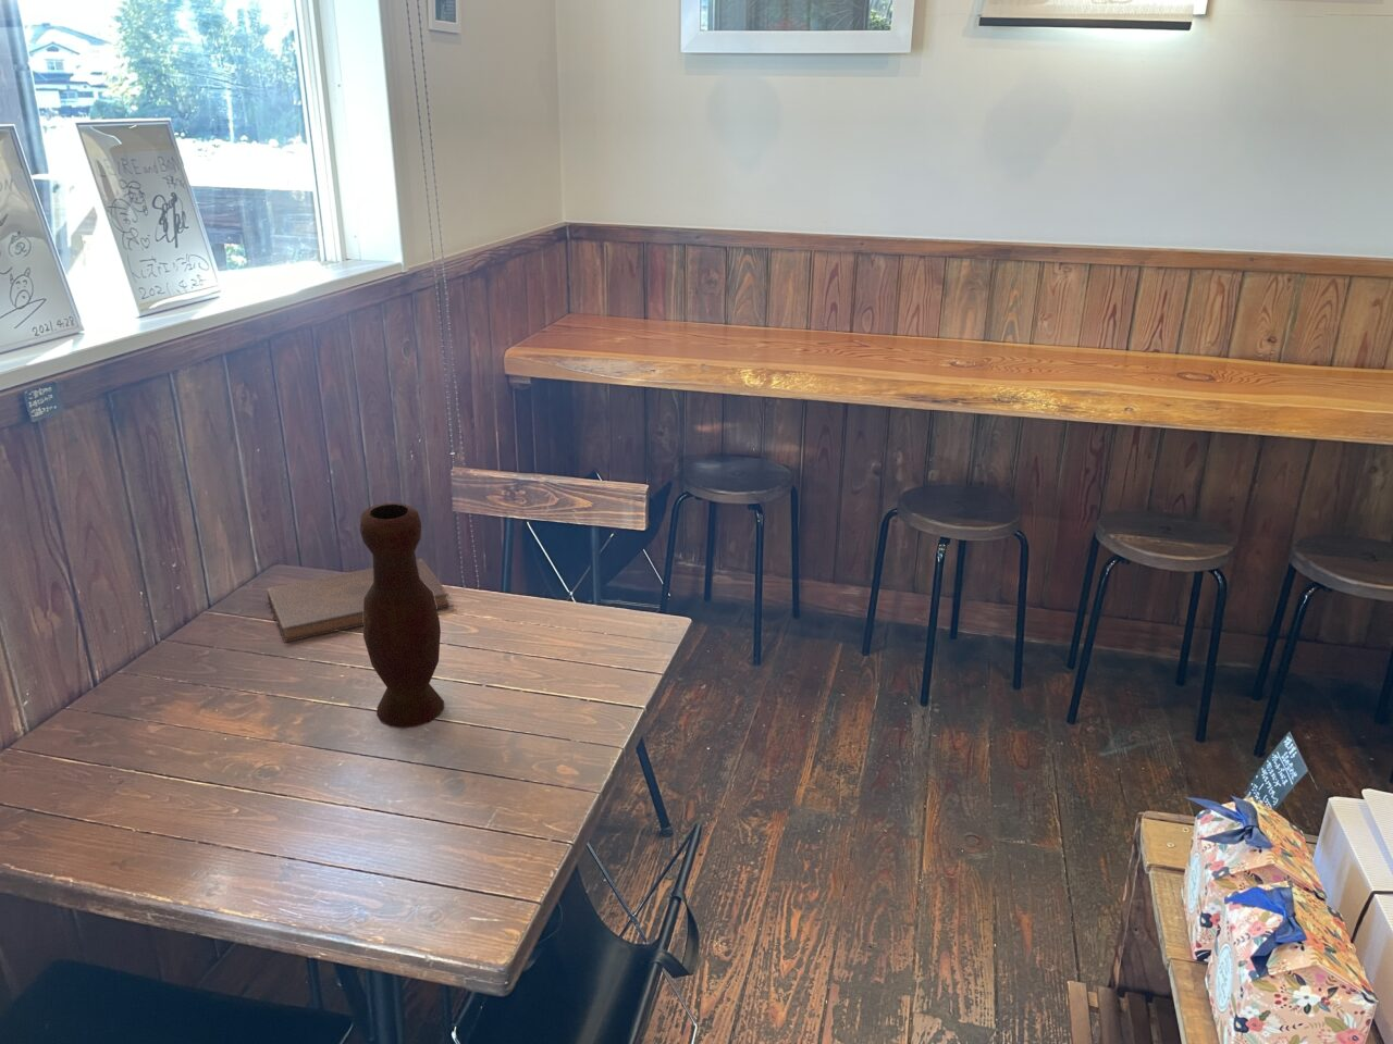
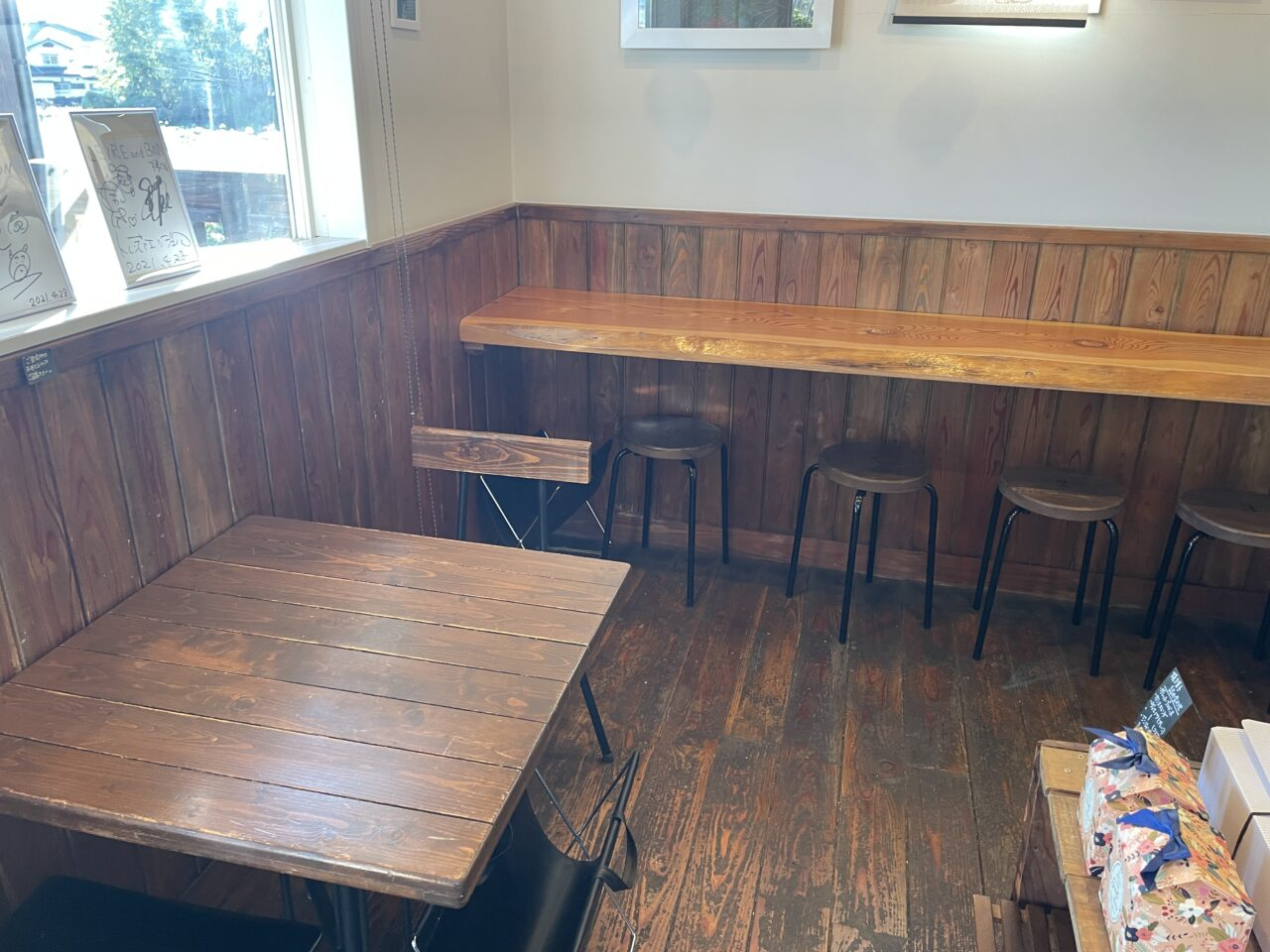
- vase (399, 613)
- book (356, 595)
